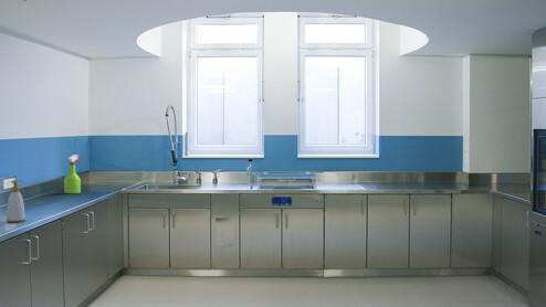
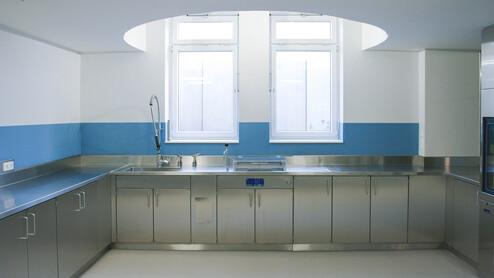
- soap bottle (15, 200)
- spray bottle (74, 173)
